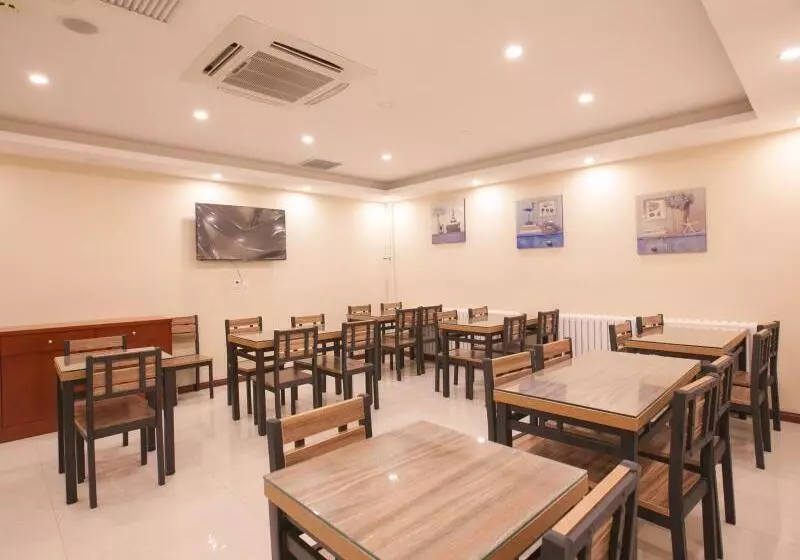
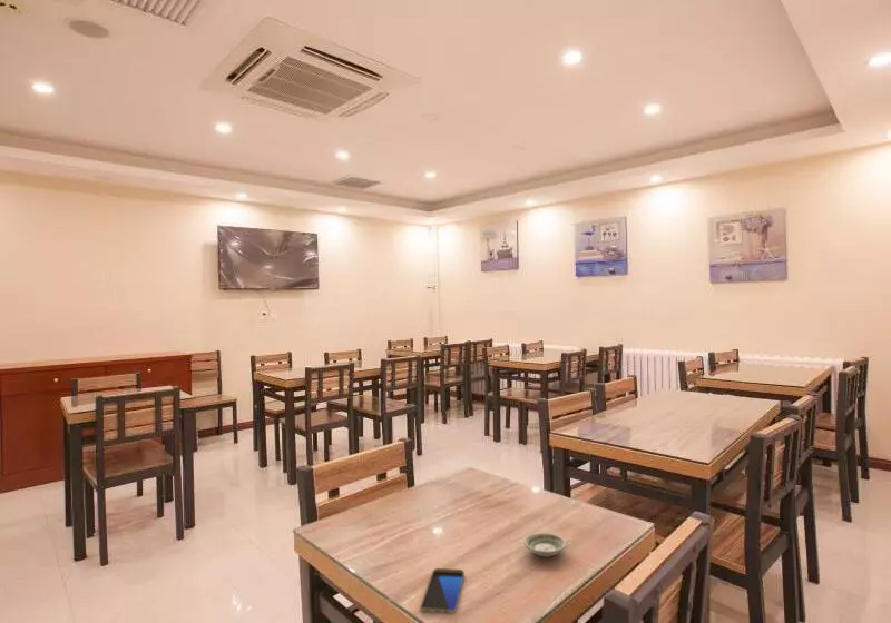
+ saucer (545, 546)
+ smartphone (443, 589)
